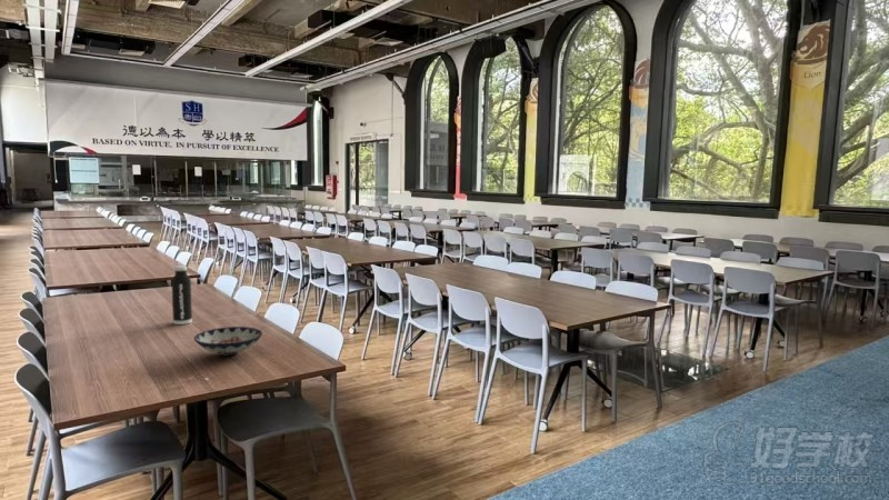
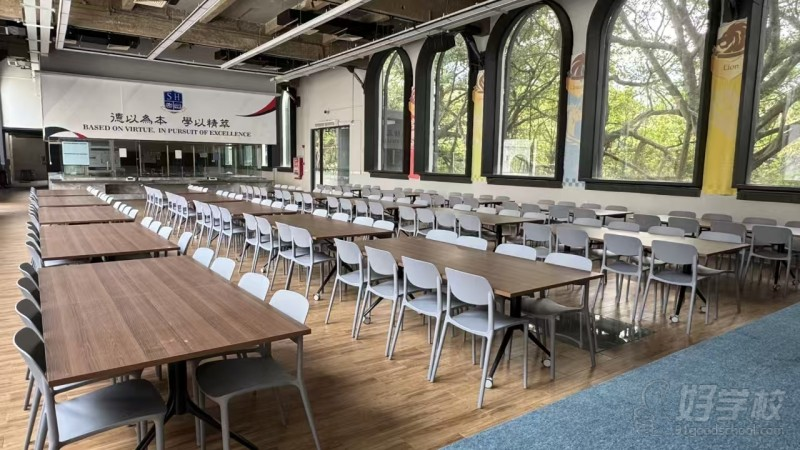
- bowl (229, 343)
- water bottle (181, 294)
